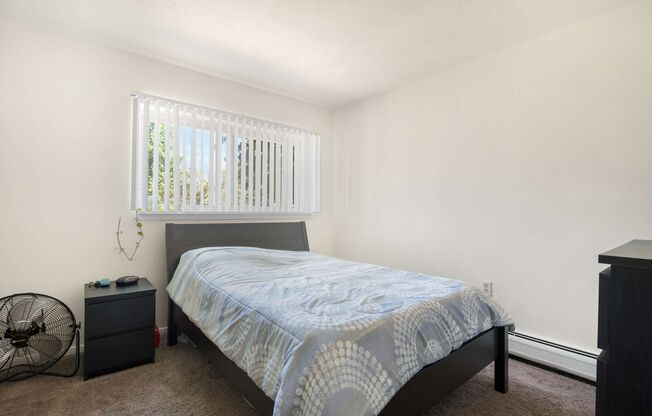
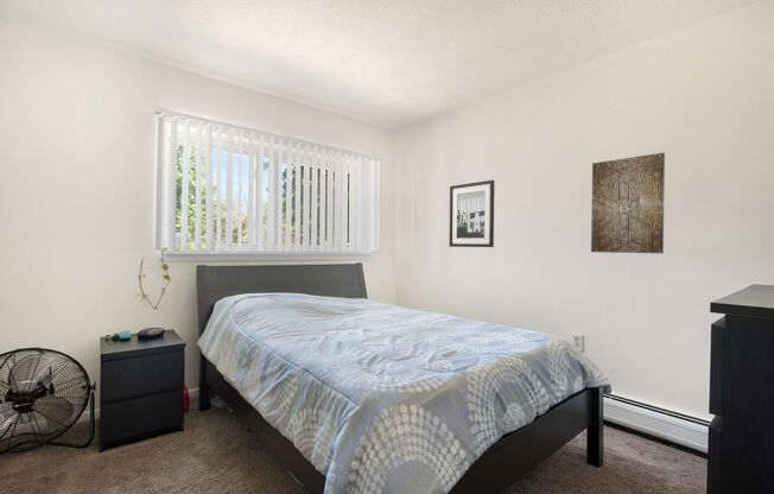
+ wall art (626, 205)
+ wall art (470, 215)
